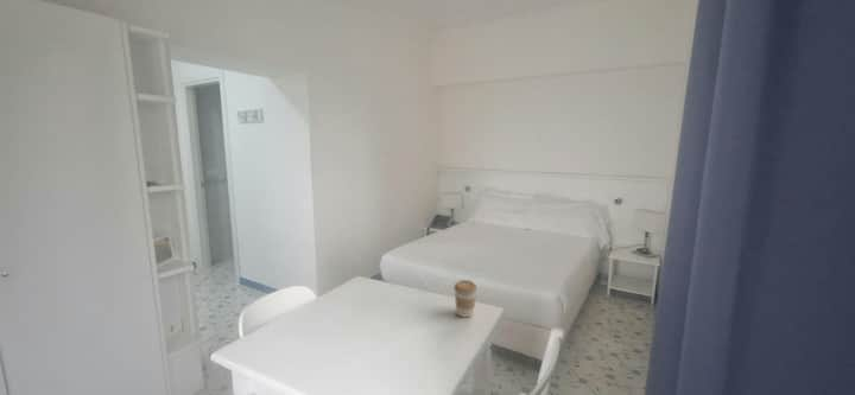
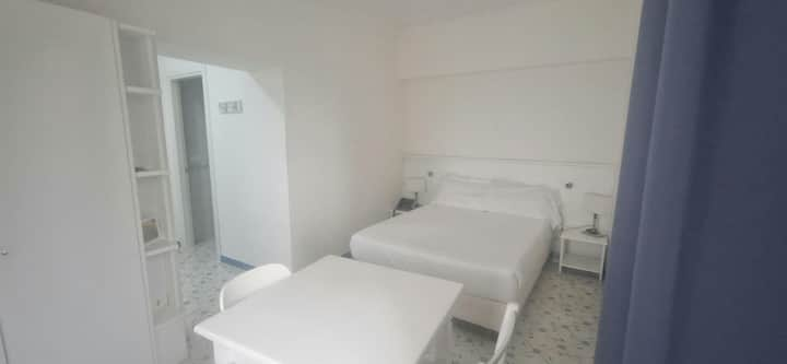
- coffee cup (464, 298)
